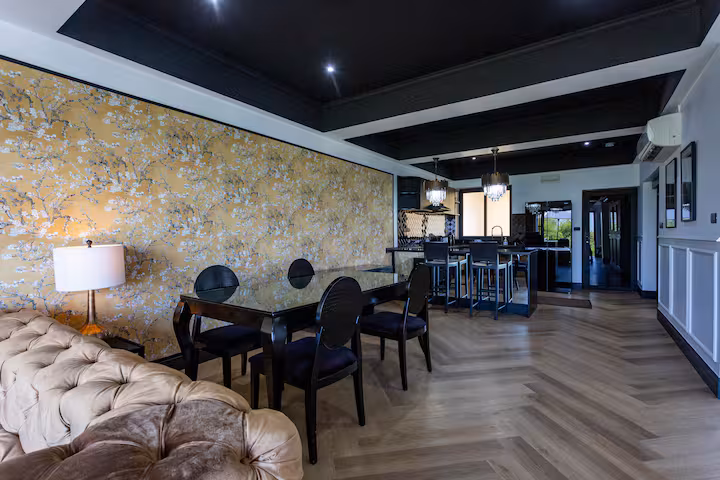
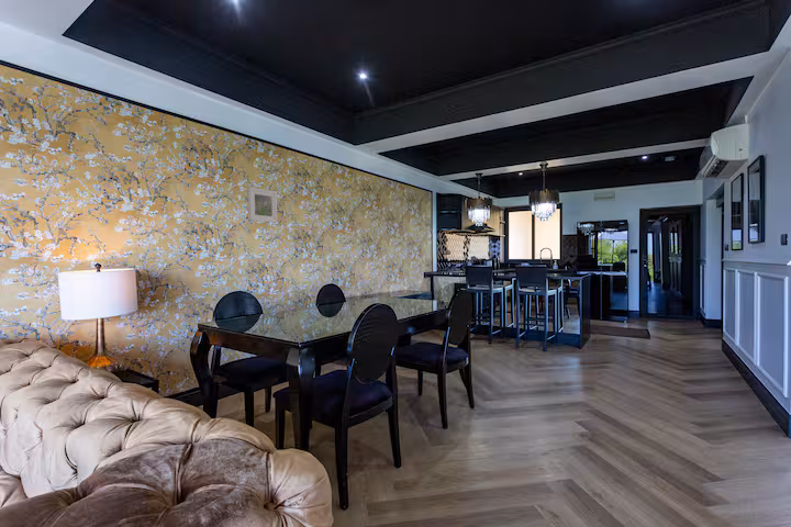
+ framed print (263, 205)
